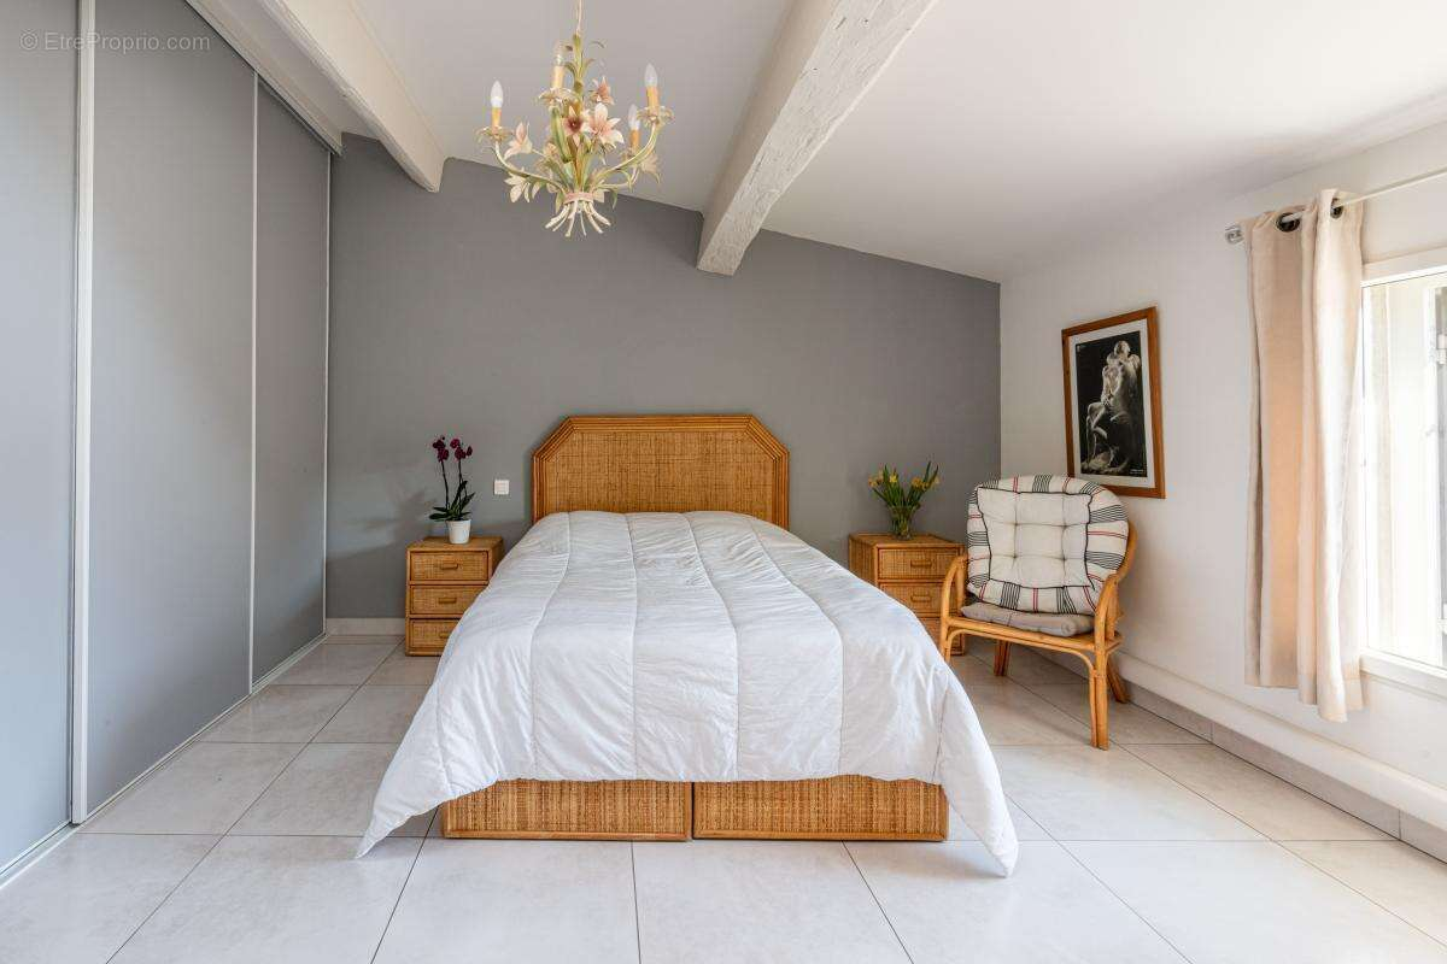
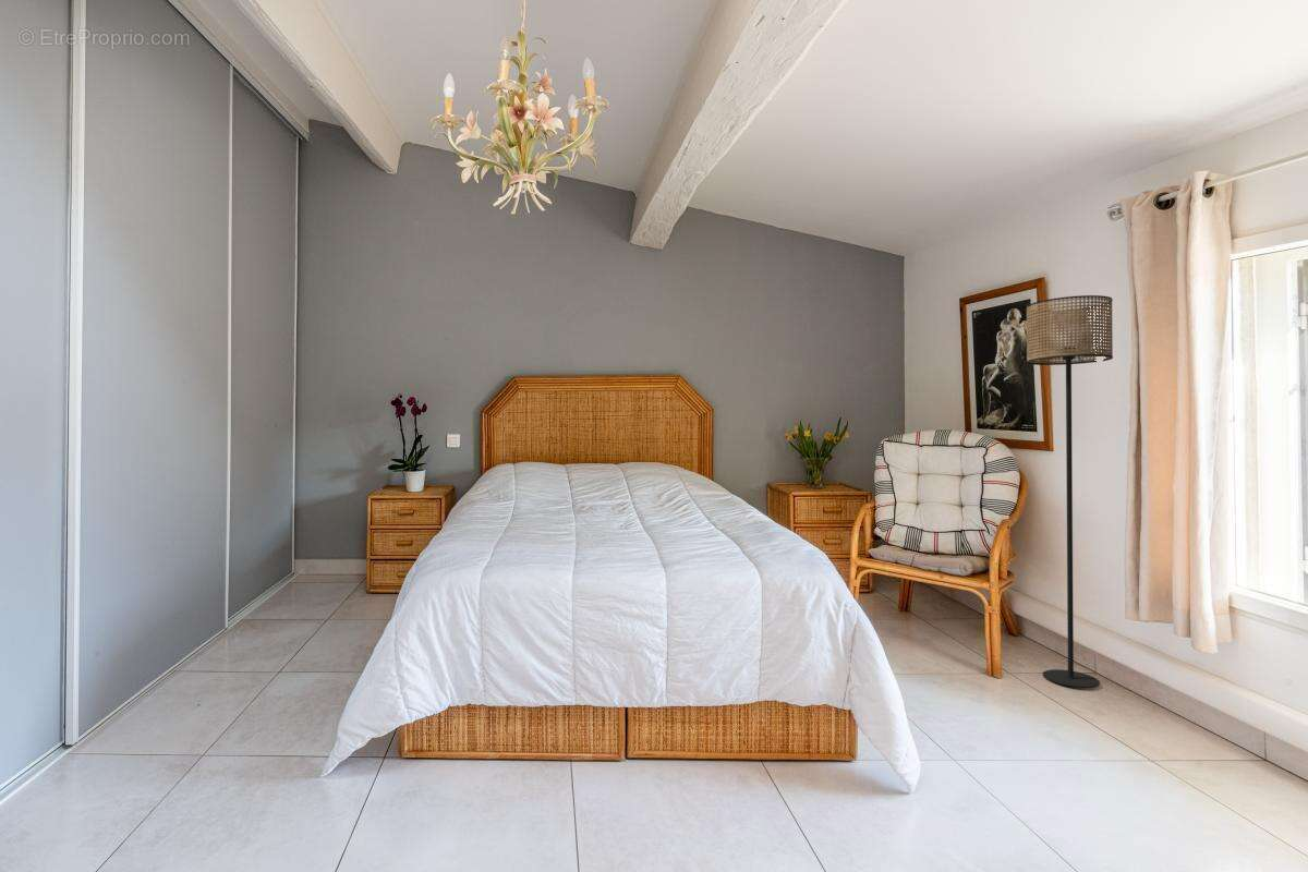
+ floor lamp (1069, 491)
